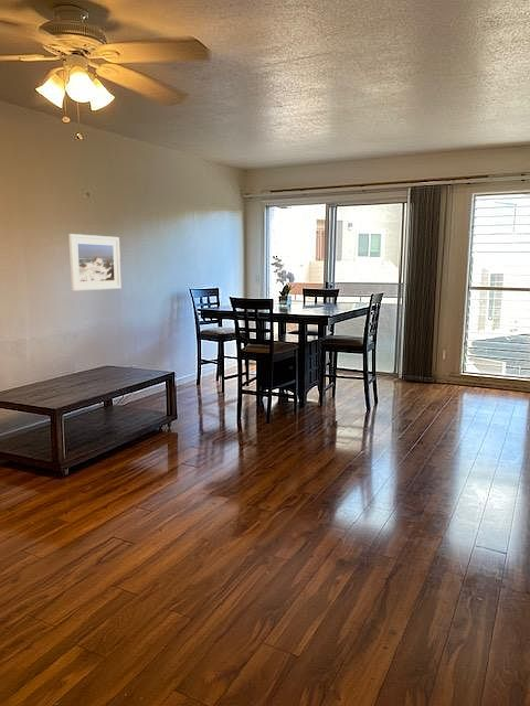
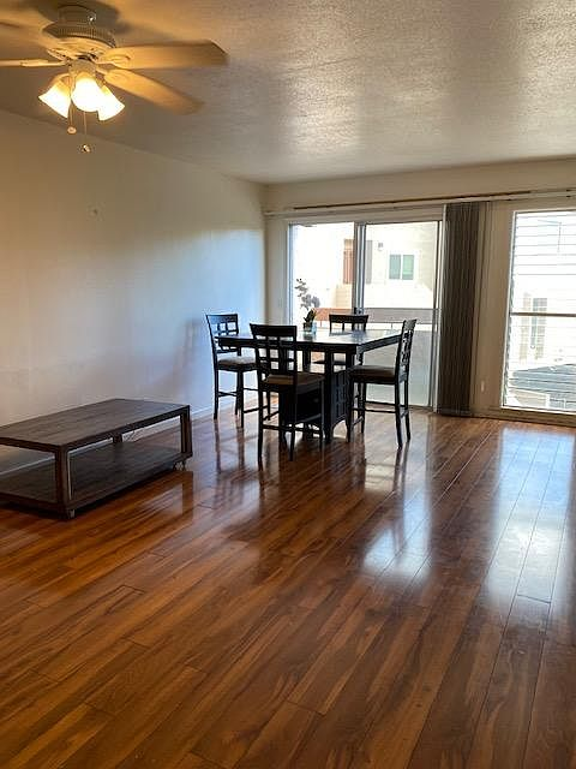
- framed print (96, 263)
